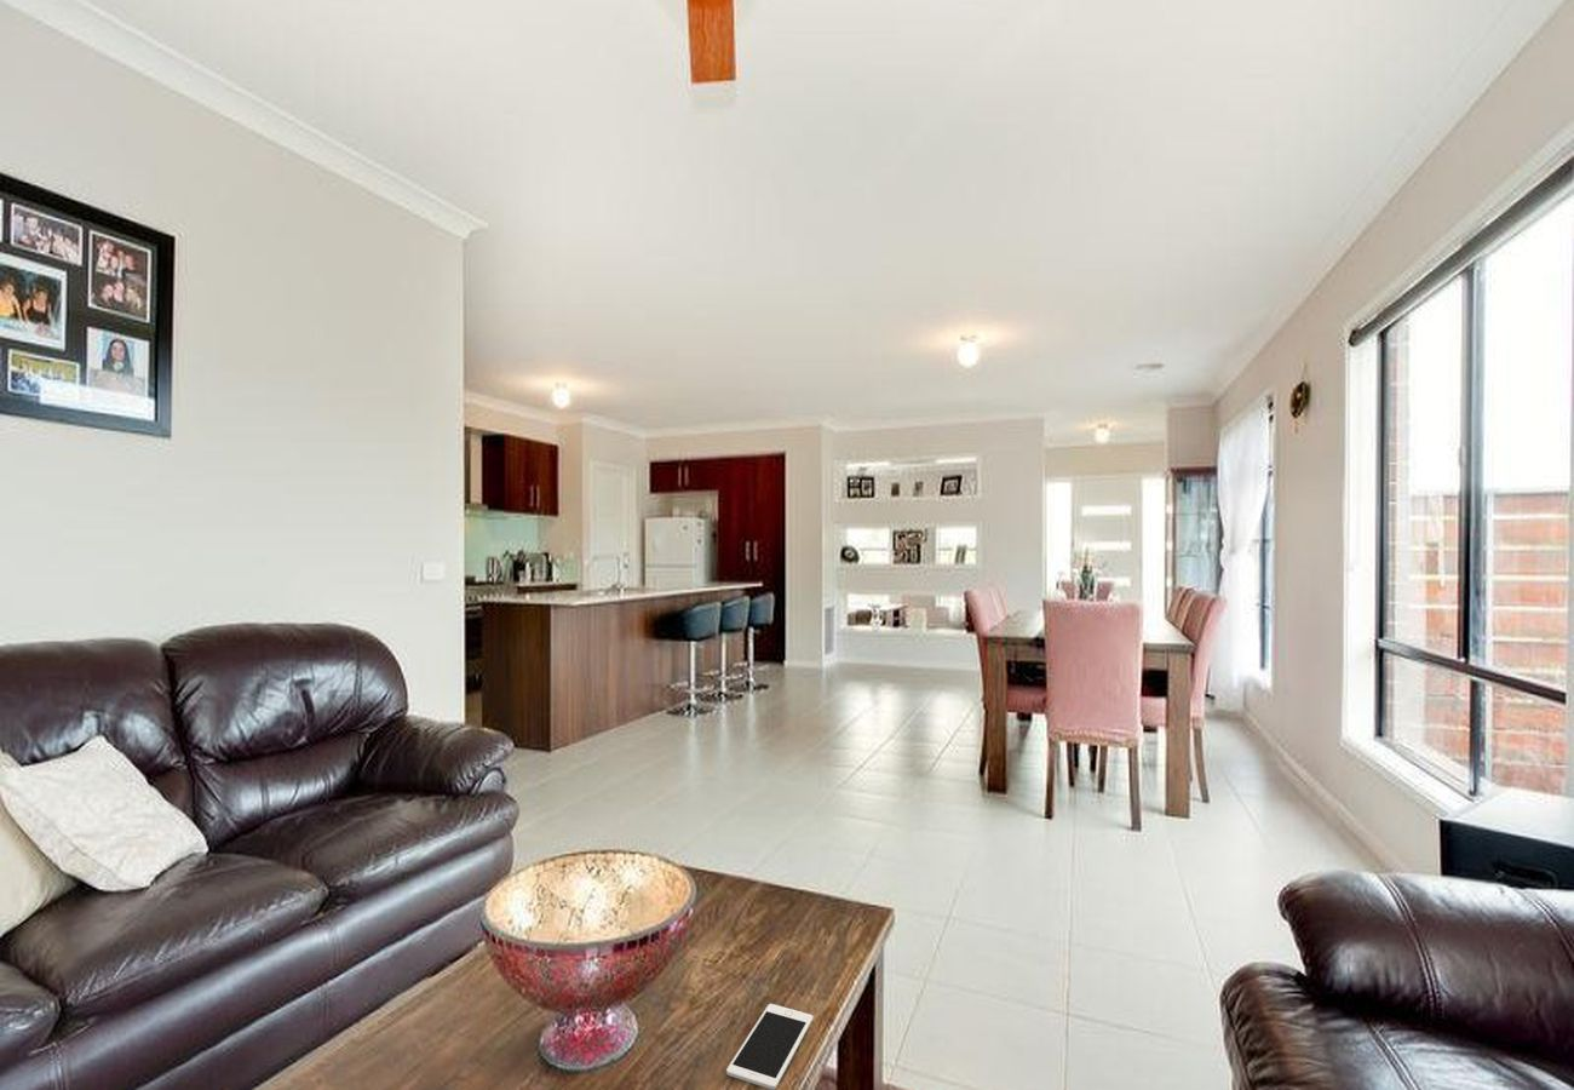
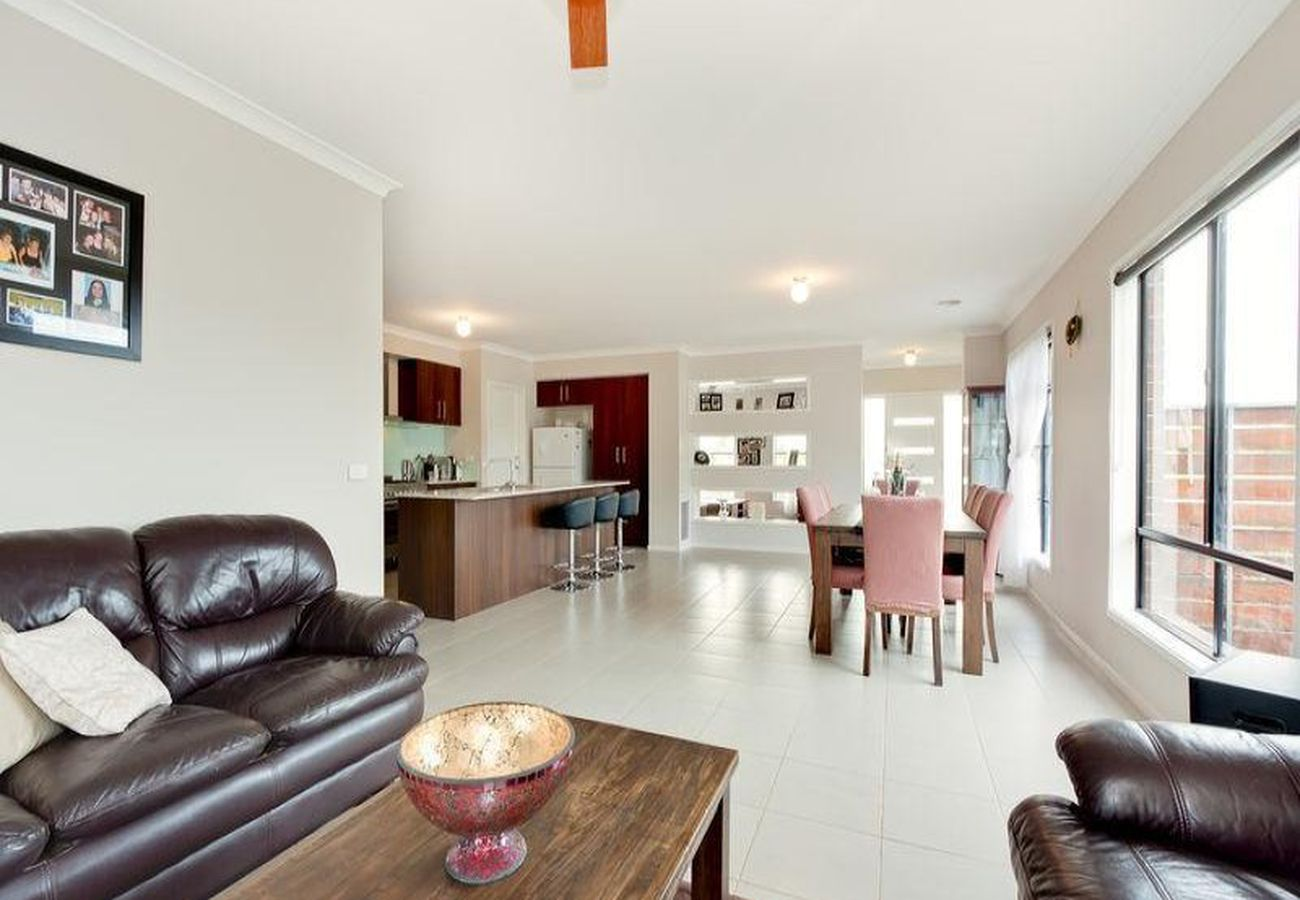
- cell phone (771, 1043)
